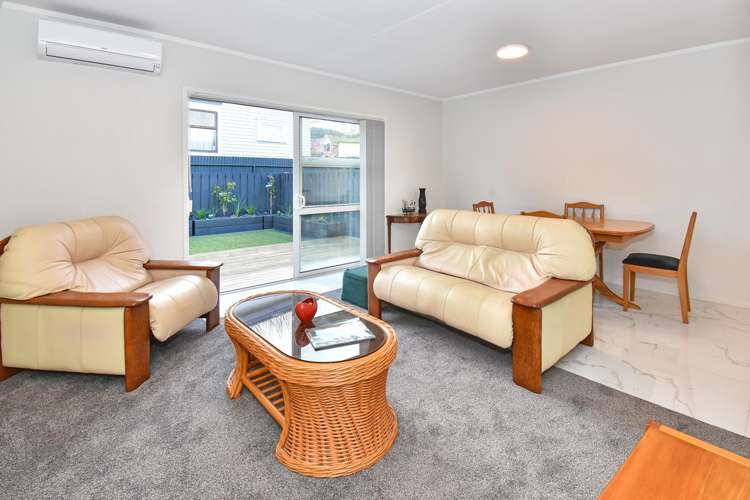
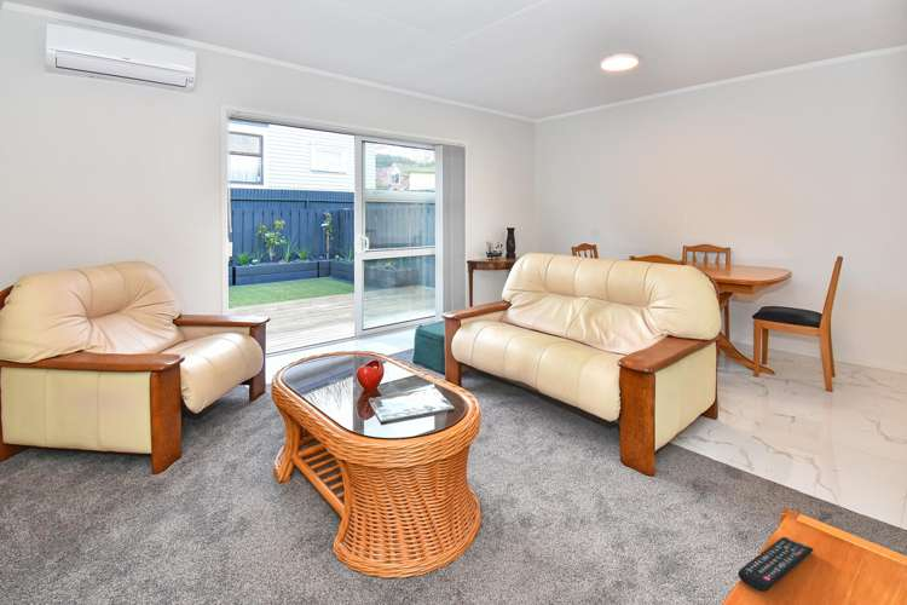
+ remote control (776, 563)
